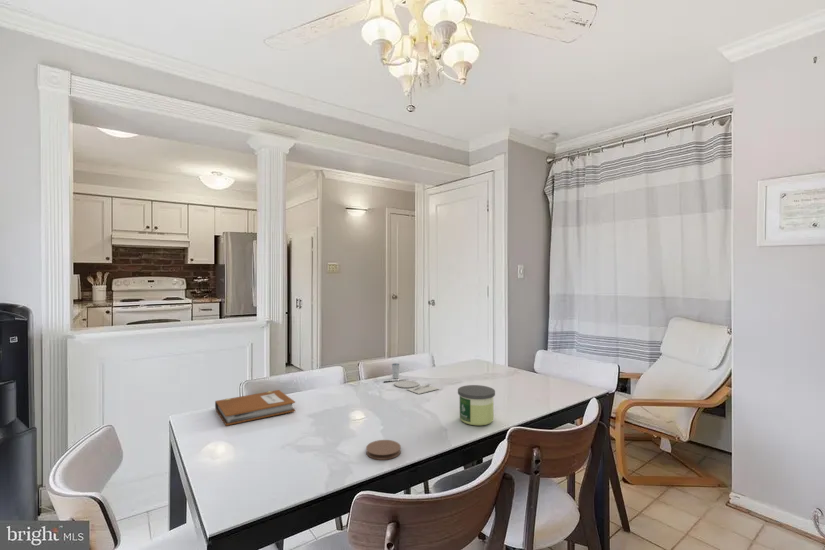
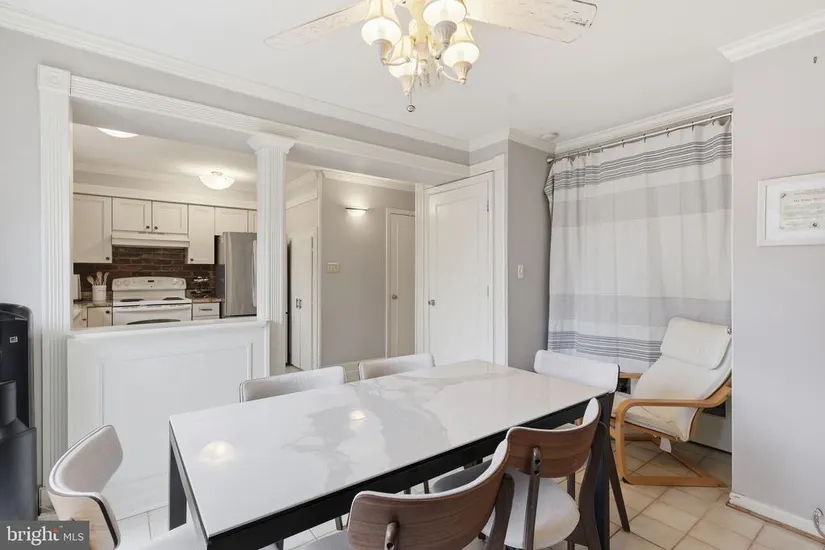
- candle (476, 405)
- placemat (407, 380)
- coaster (383, 449)
- notebook (256, 405)
